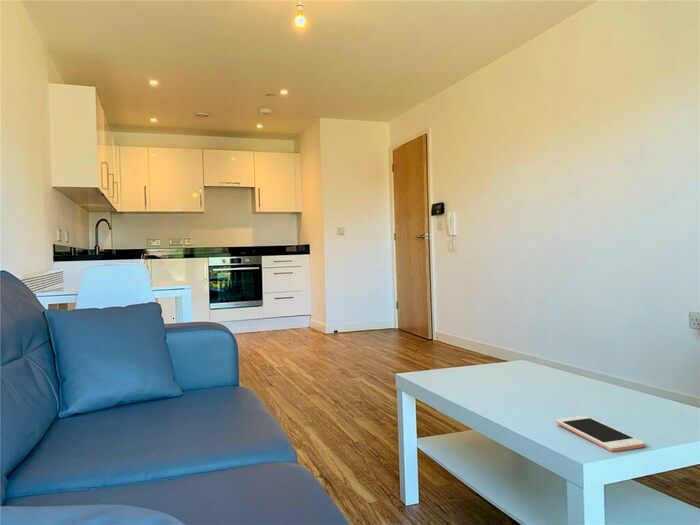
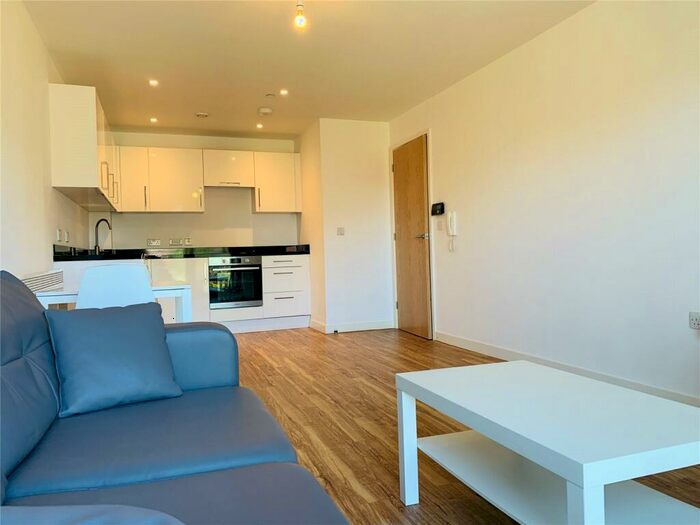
- cell phone (597, 432)
